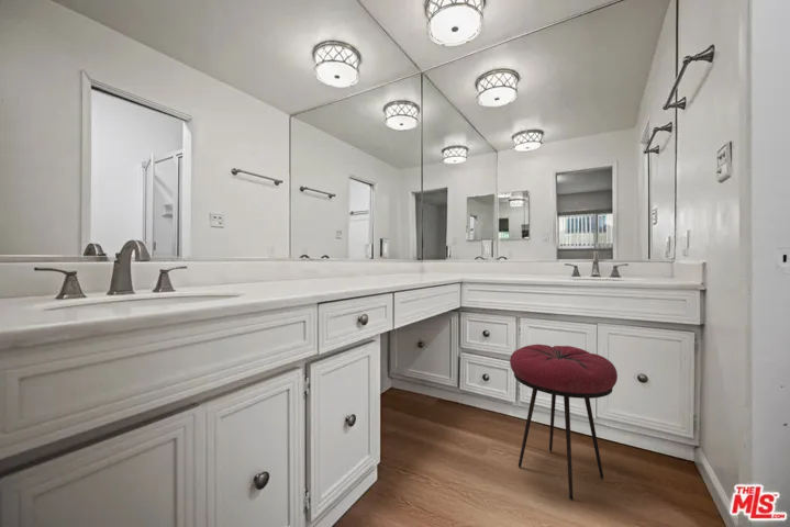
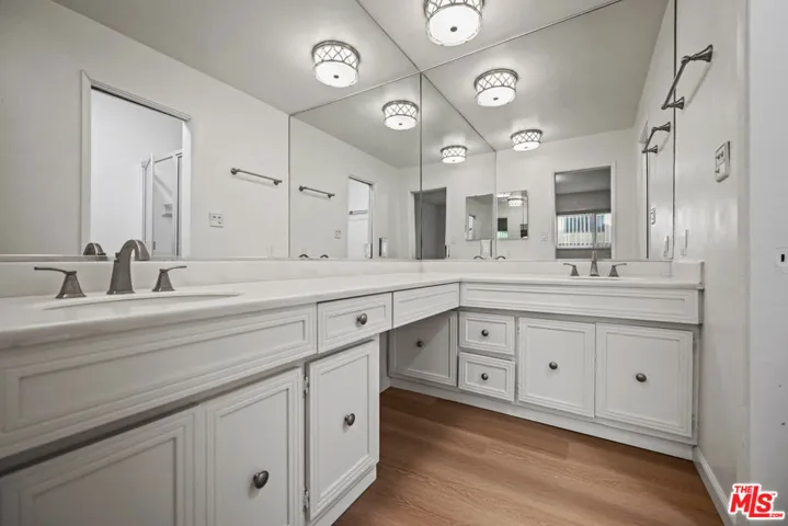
- stool (565, 412)
